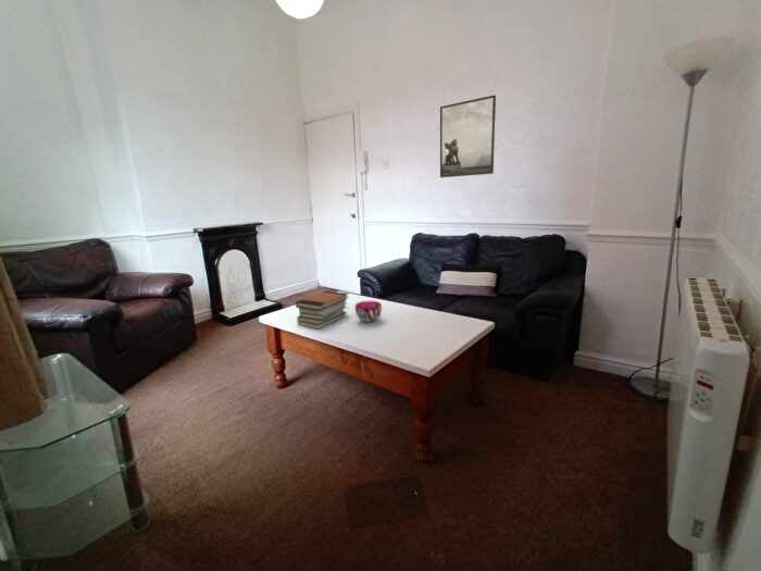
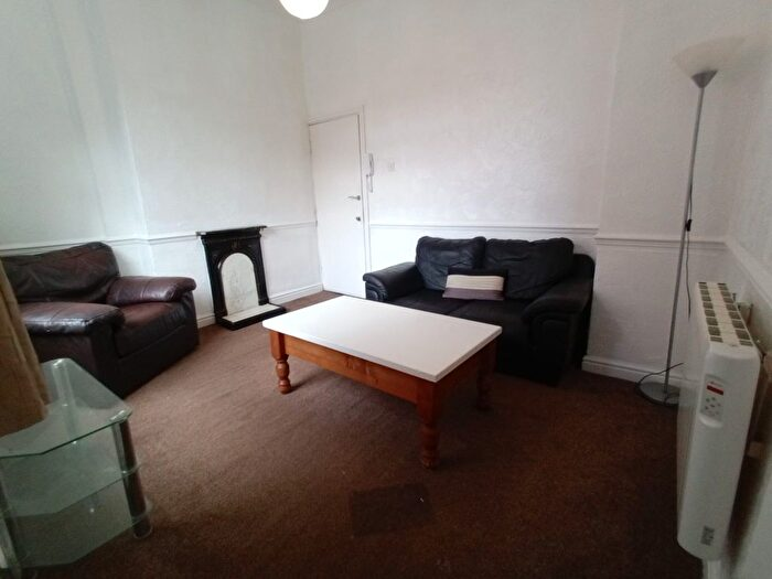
- decorative bowl (369, 312)
- book stack (323, 308)
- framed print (465, 139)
